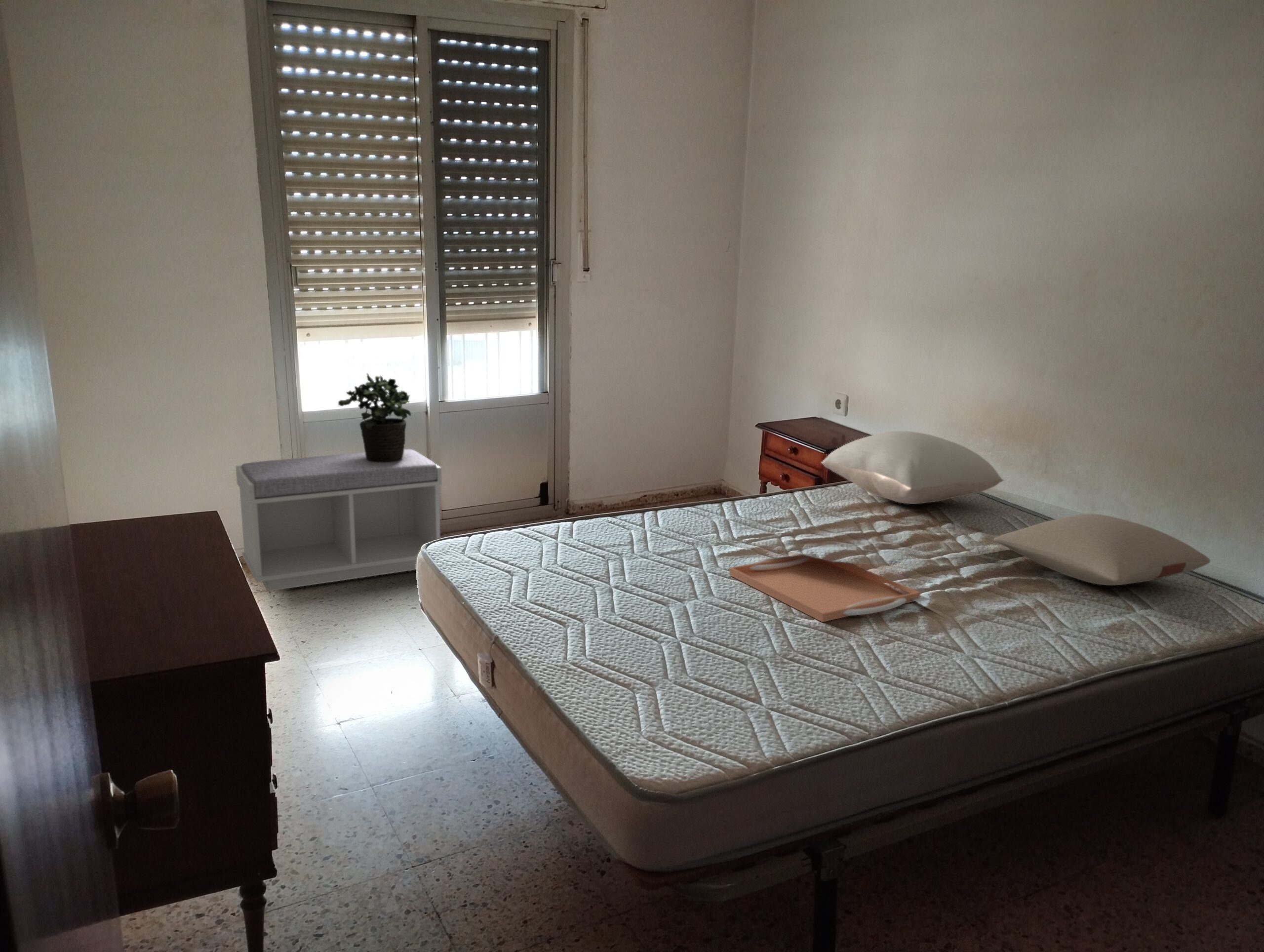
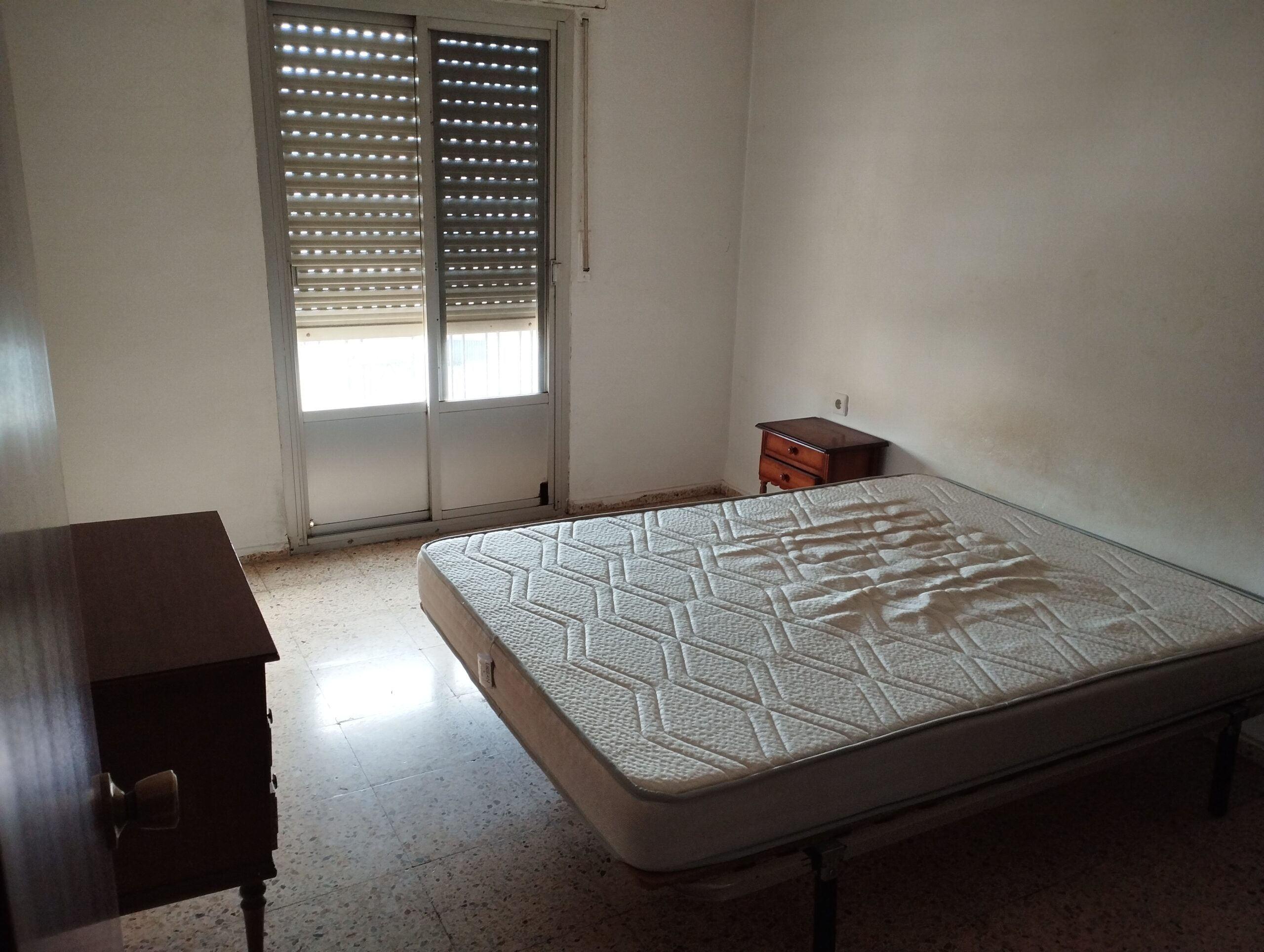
- potted plant (379, 415)
- serving tray (822, 583)
- bench (342, 515)
- pillow (1098, 549)
- pillow (911, 466)
